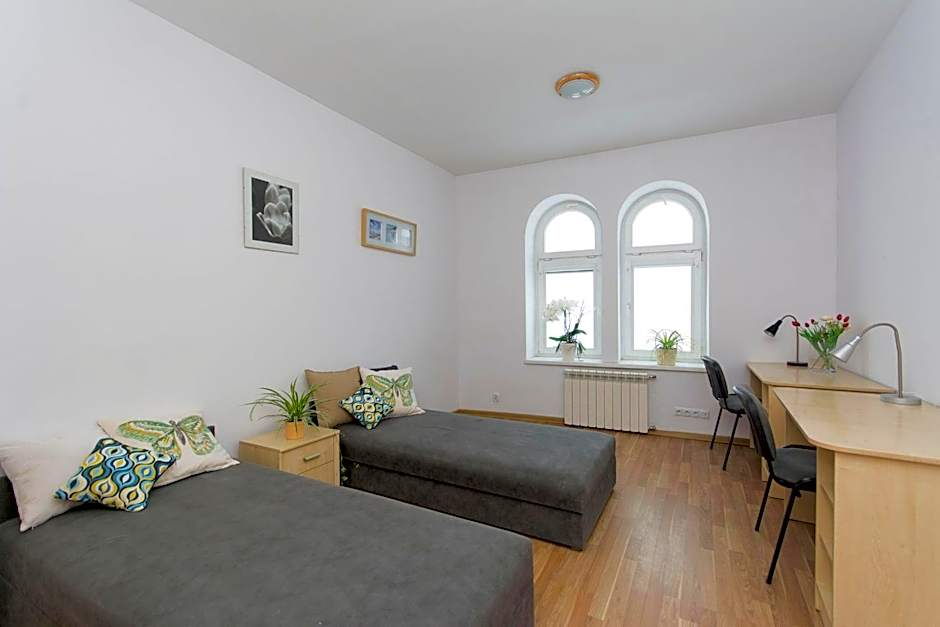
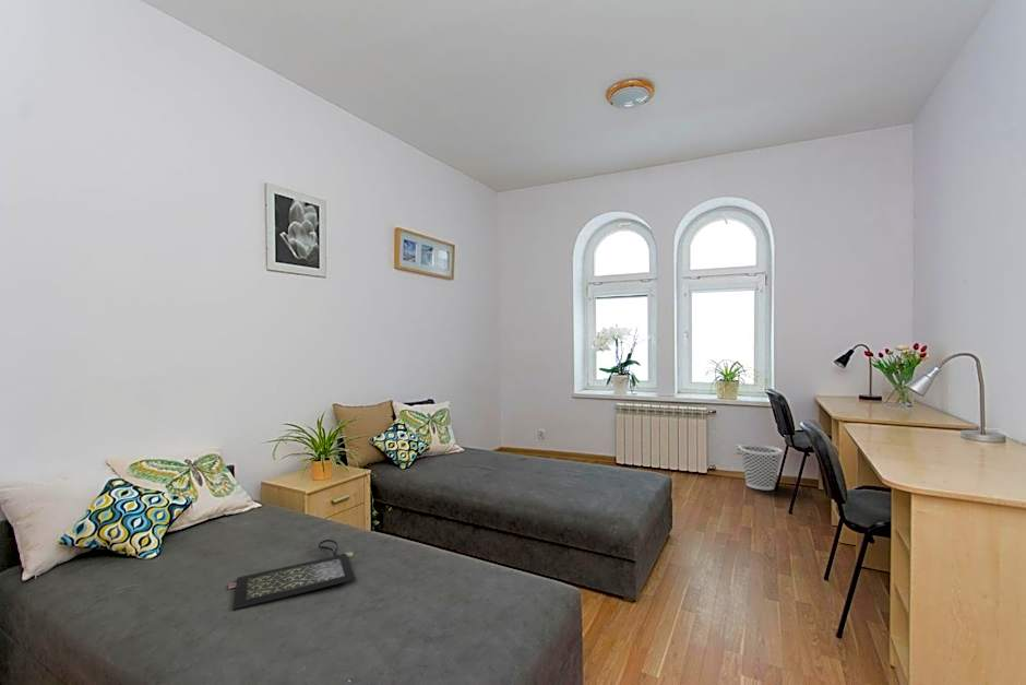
+ wastebasket (760, 466)
+ clutch bag (301, 575)
